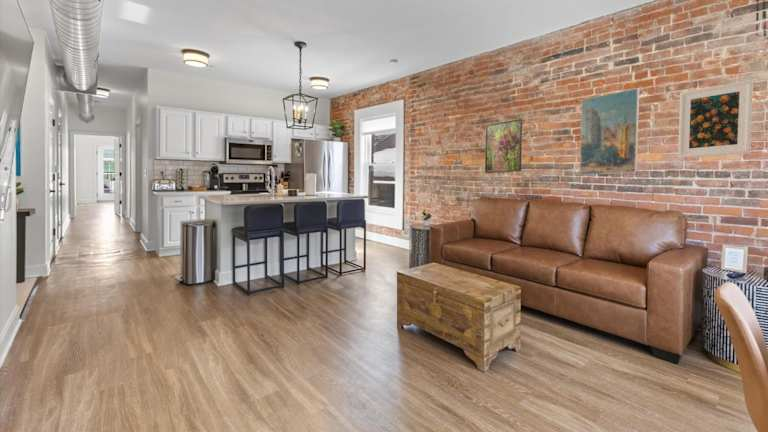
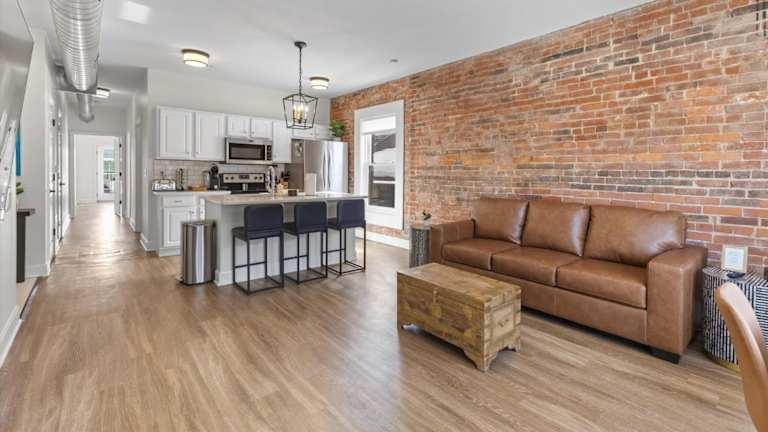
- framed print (502, 147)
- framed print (607, 134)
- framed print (713, 121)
